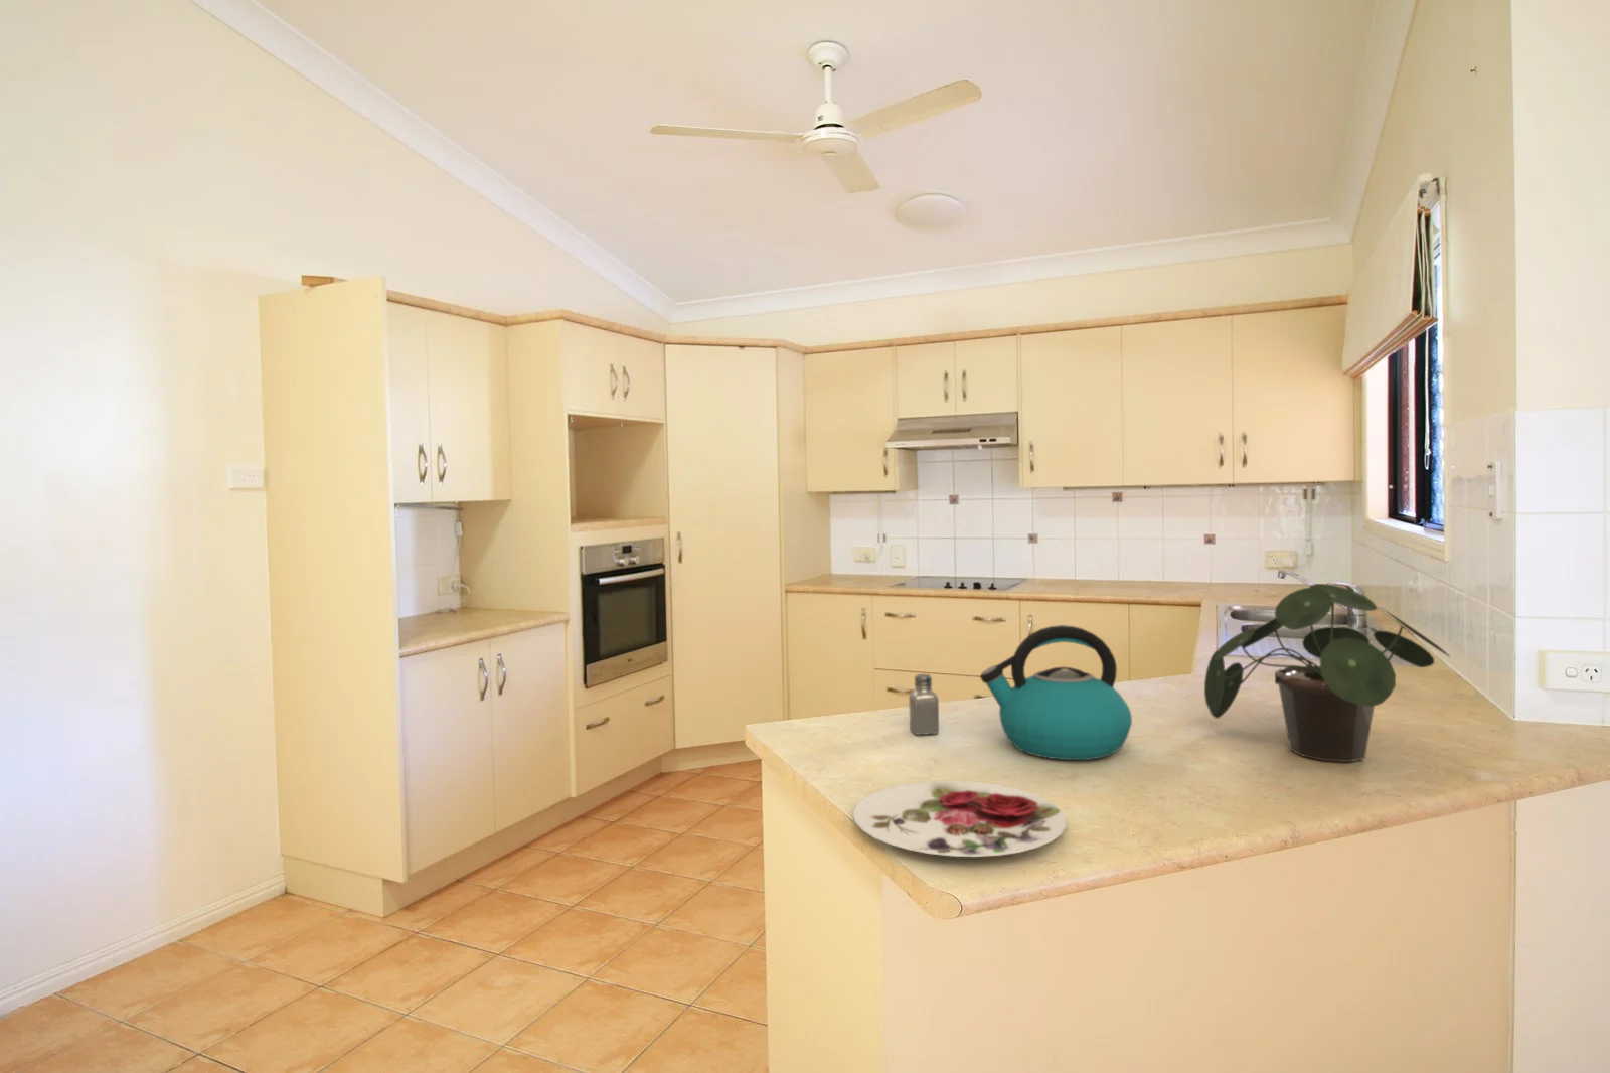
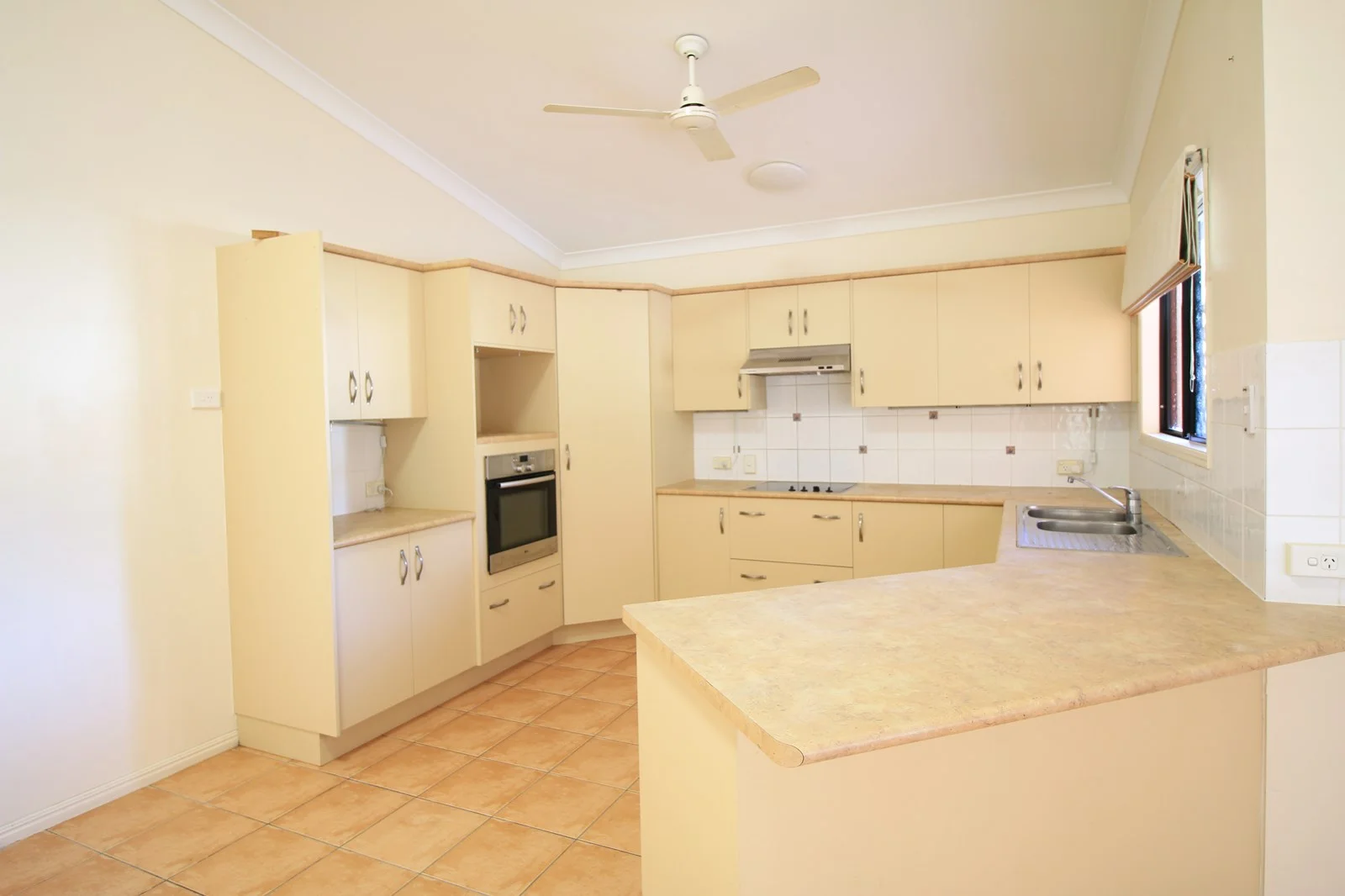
- potted plant (1319, 667)
- saltshaker (923, 703)
- plate (956, 812)
- kettle (1053, 685)
